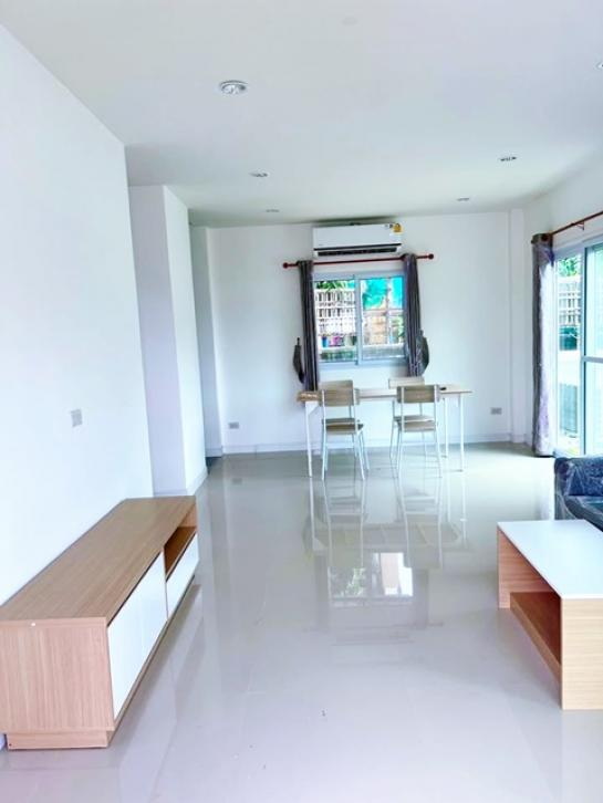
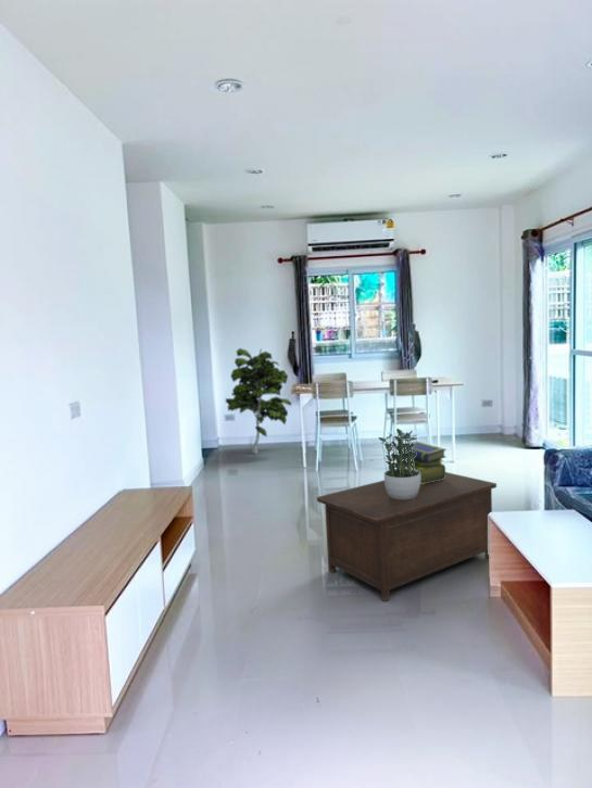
+ indoor plant (257, 399)
+ stack of books (421, 460)
+ cabinet (408, 526)
+ potted plant (399, 460)
